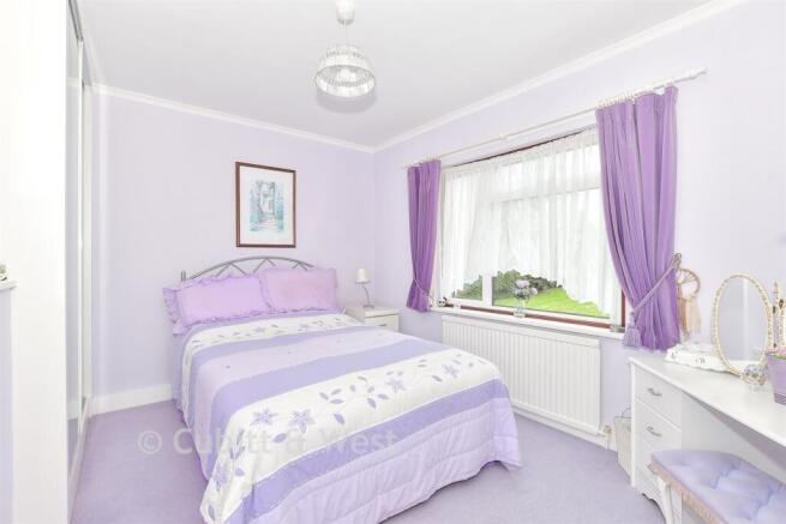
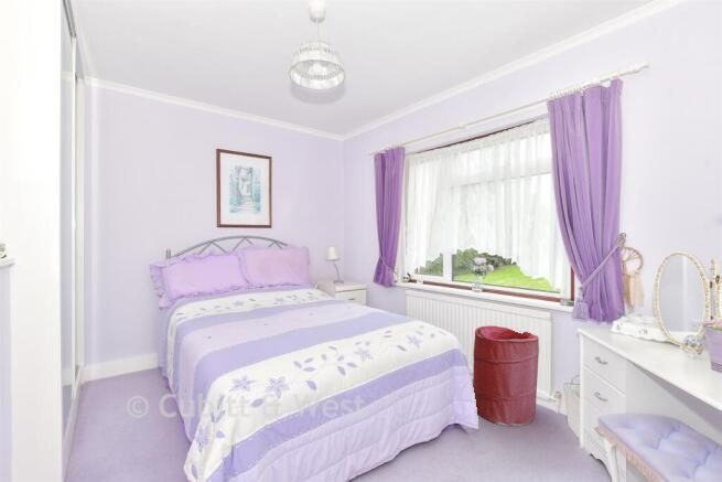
+ laundry hamper (505, 369)
